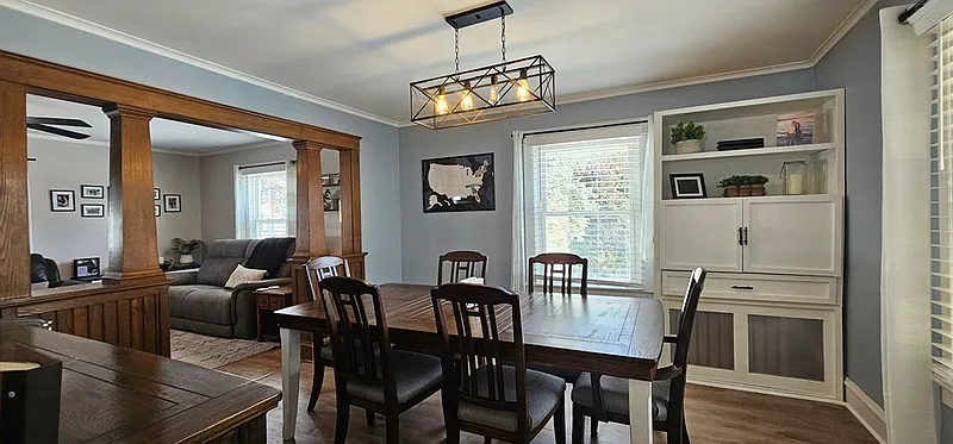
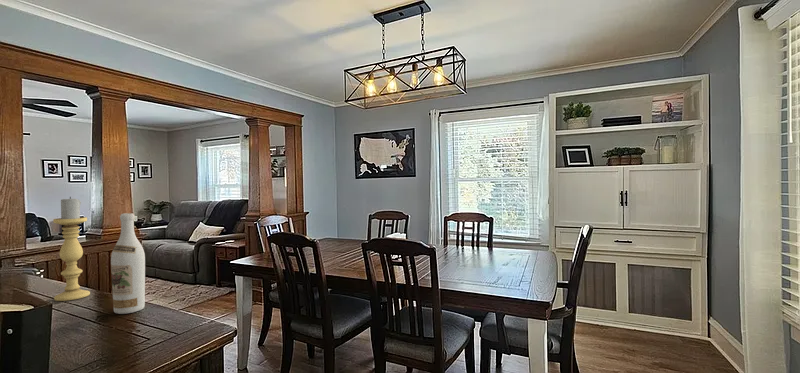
+ wine bottle (128, 261)
+ candle holder (71, 246)
